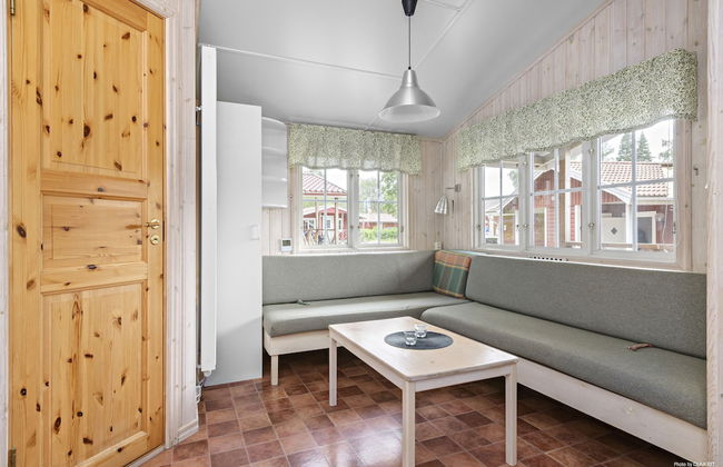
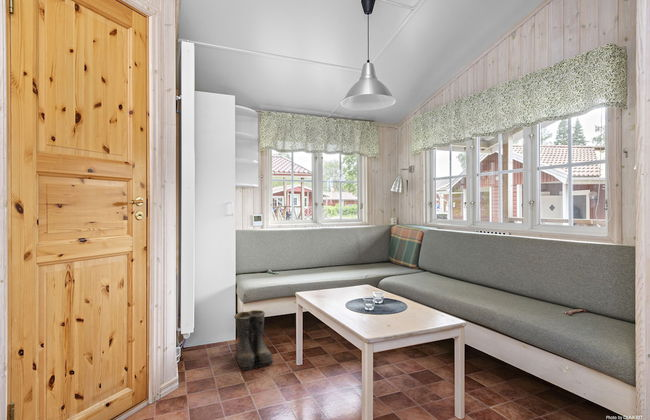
+ boots (252, 337)
